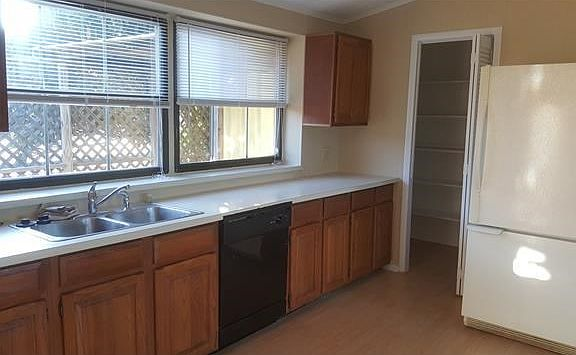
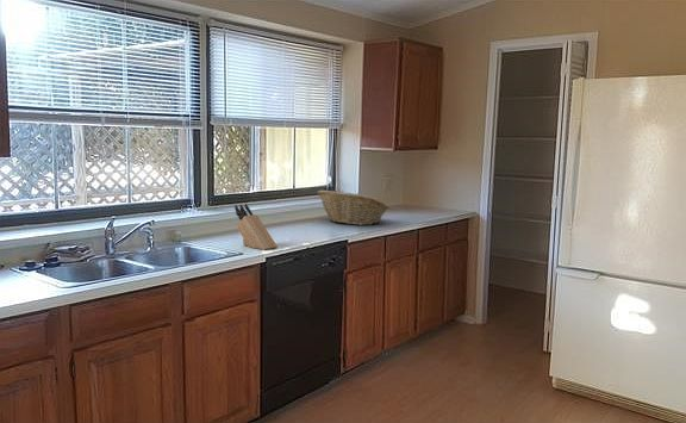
+ fruit basket (351, 205)
+ knife block (254, 225)
